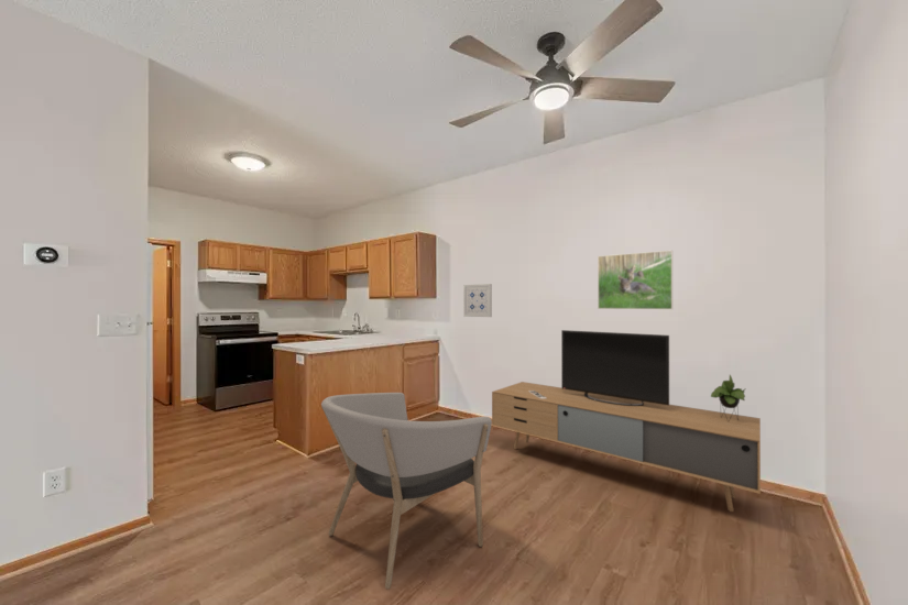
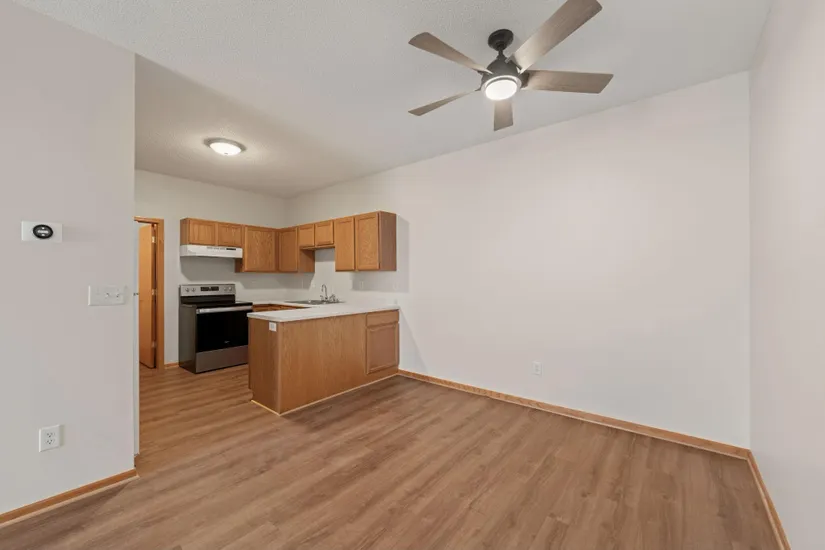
- media console (609, 400)
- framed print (633, 280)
- wall art (477, 300)
- armchair (397, 464)
